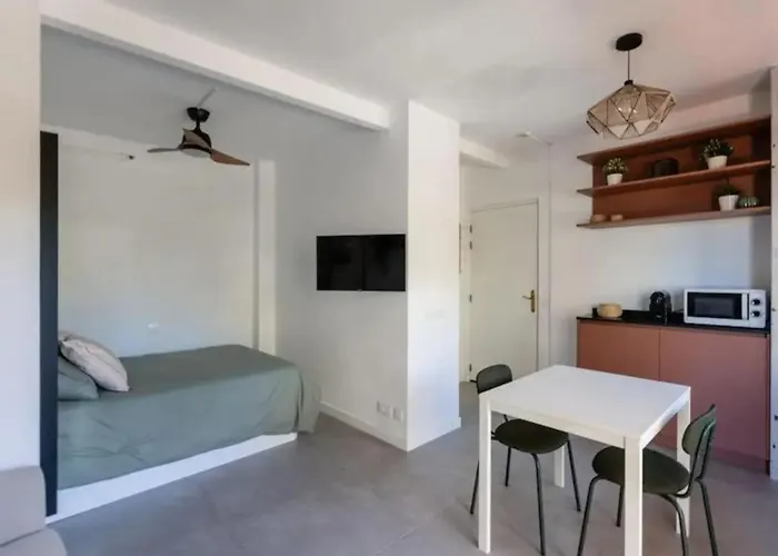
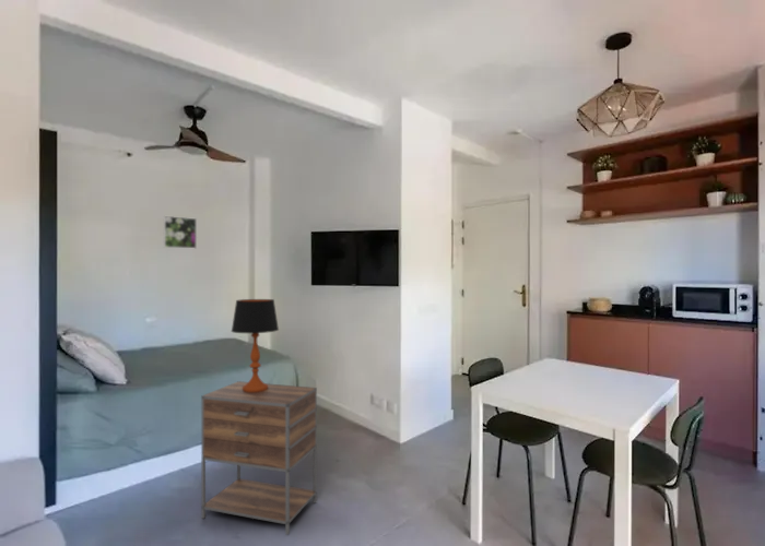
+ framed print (180, 233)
+ table lamp (255, 344)
+ nightstand (259, 451)
